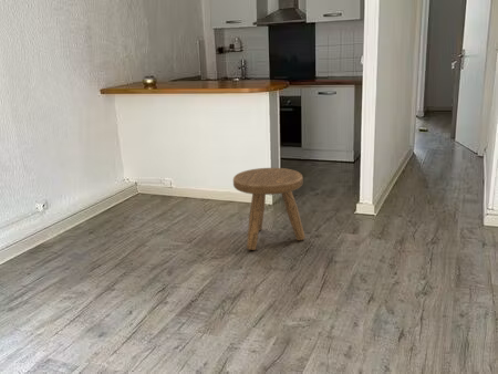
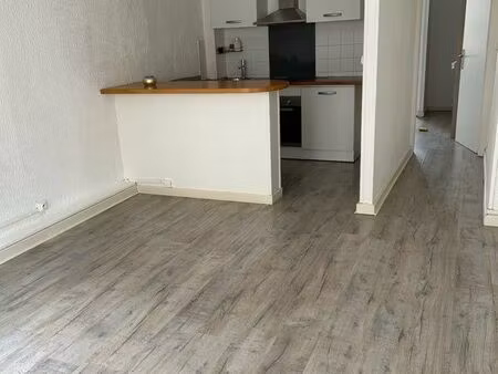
- stool (263, 208)
